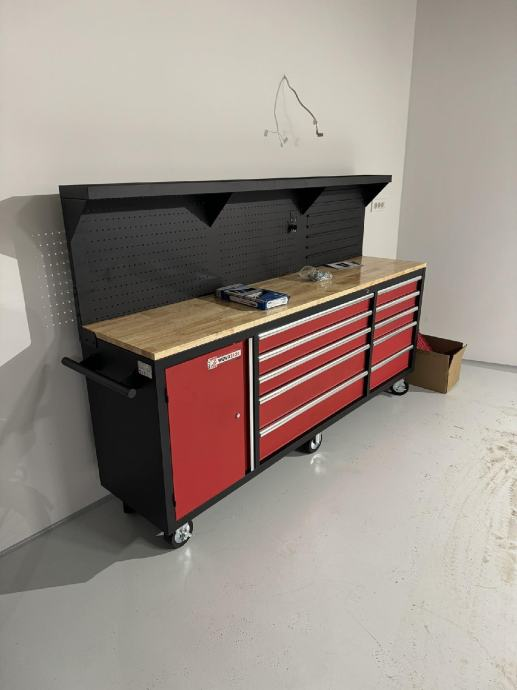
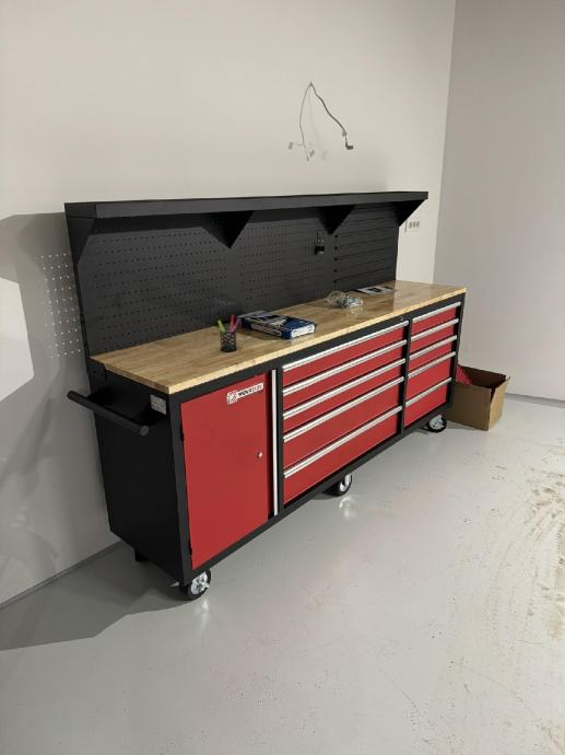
+ pen holder (226, 332)
